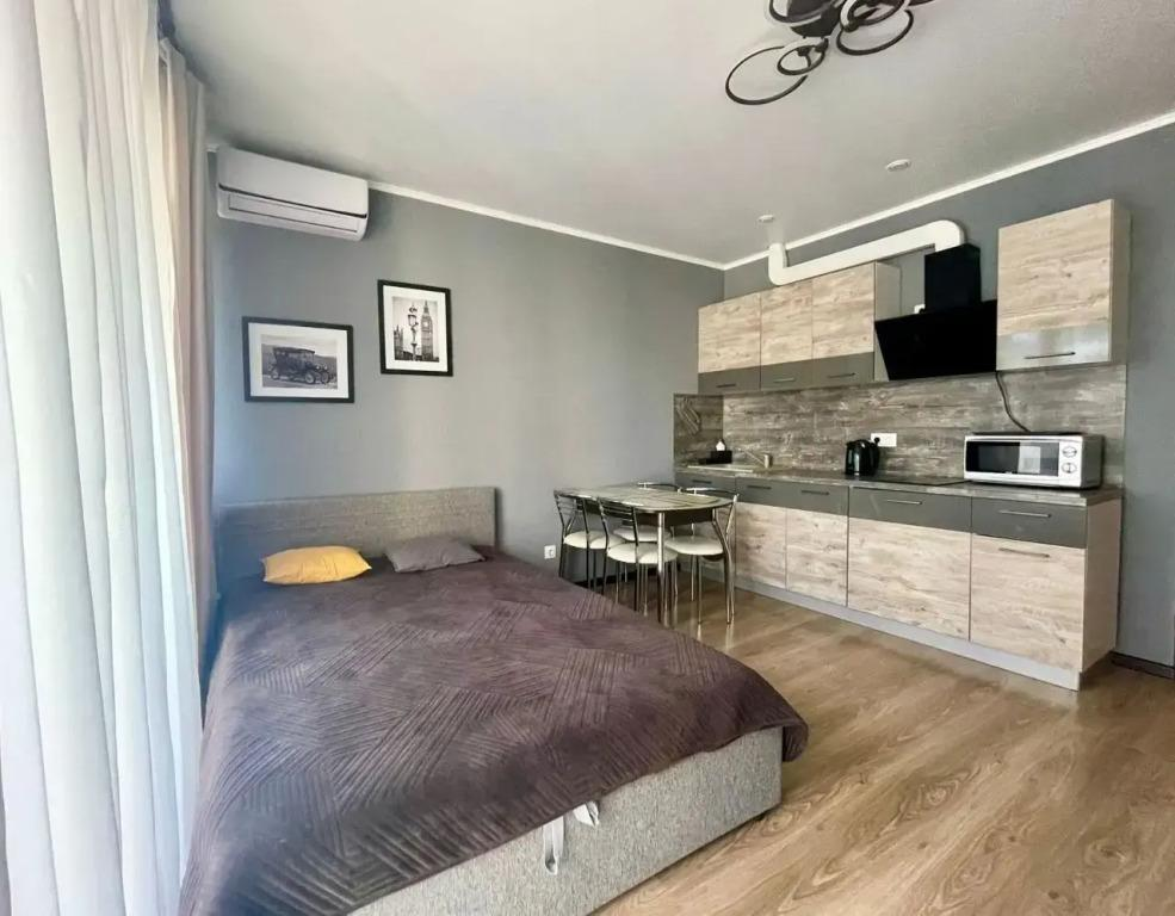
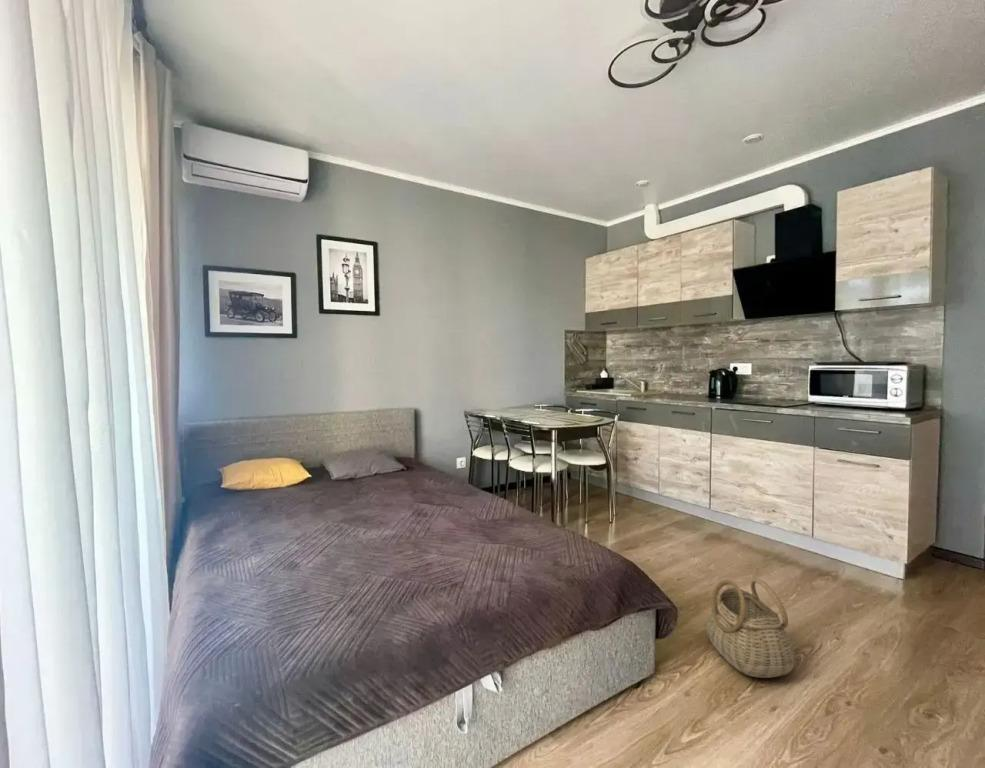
+ basket (747, 620)
